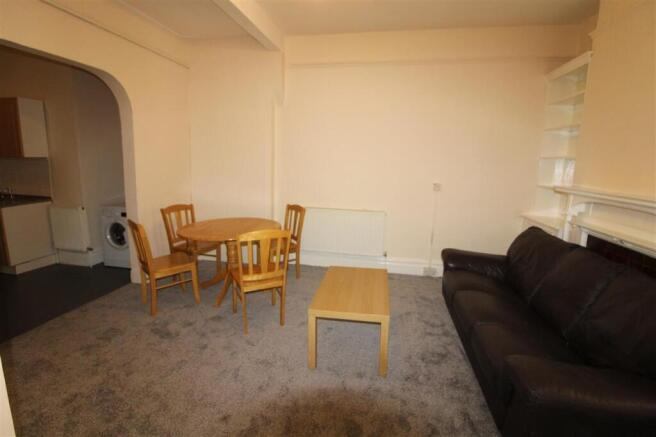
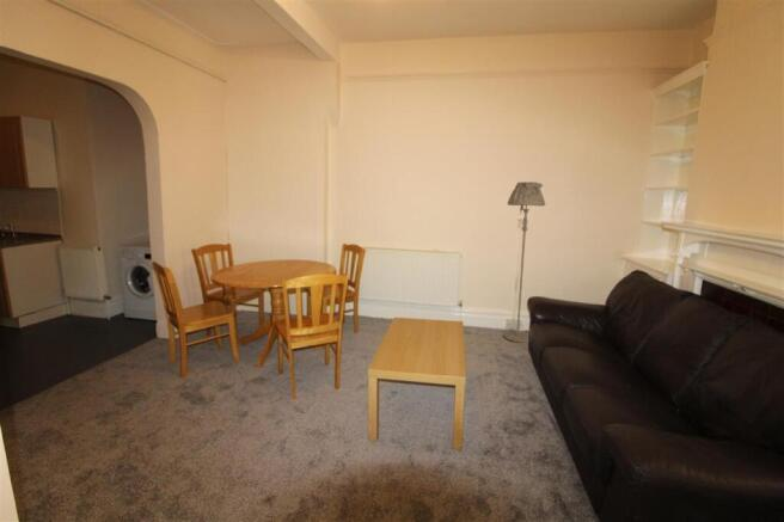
+ floor lamp (521, 262)
